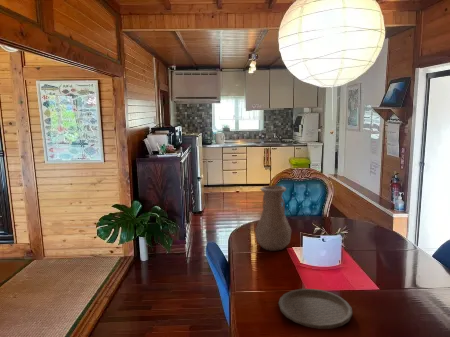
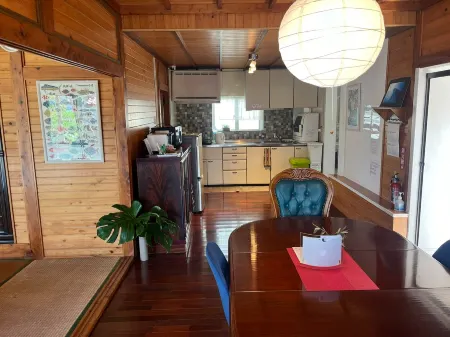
- plate (314, 307)
- vase (273, 217)
